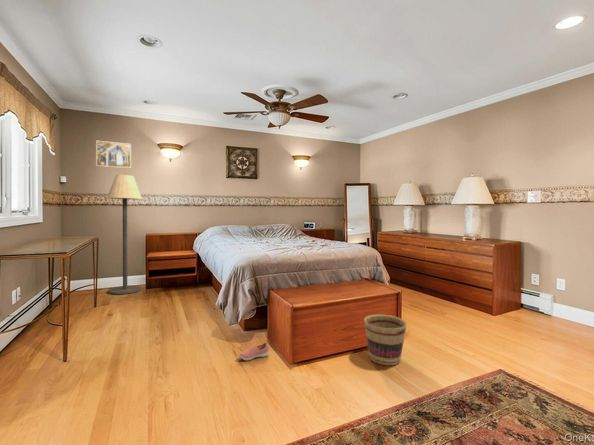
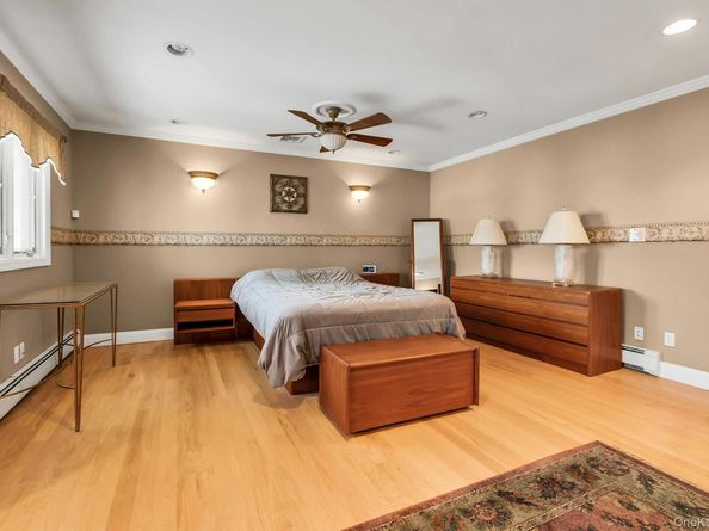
- shoe (254, 350)
- basket (384, 339)
- floor lamp (124, 233)
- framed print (114, 154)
